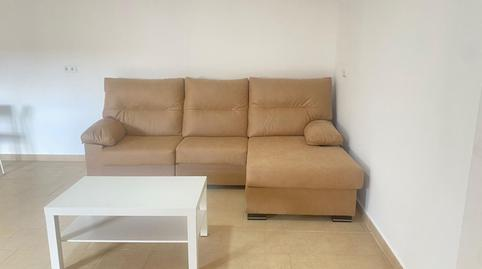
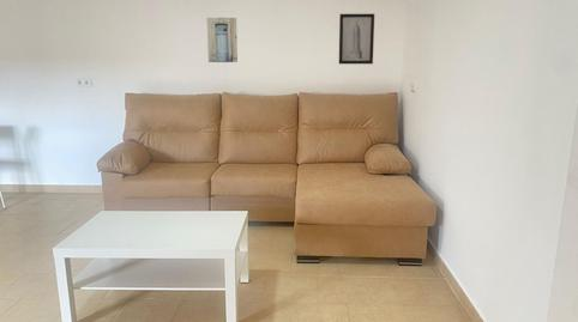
+ wall art (356, 38)
+ wall art (222, 40)
